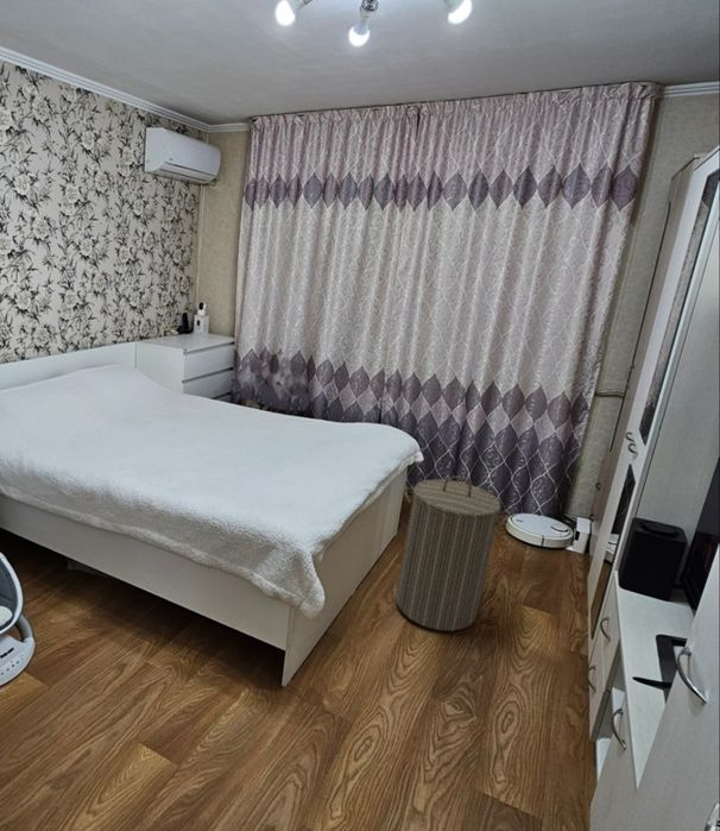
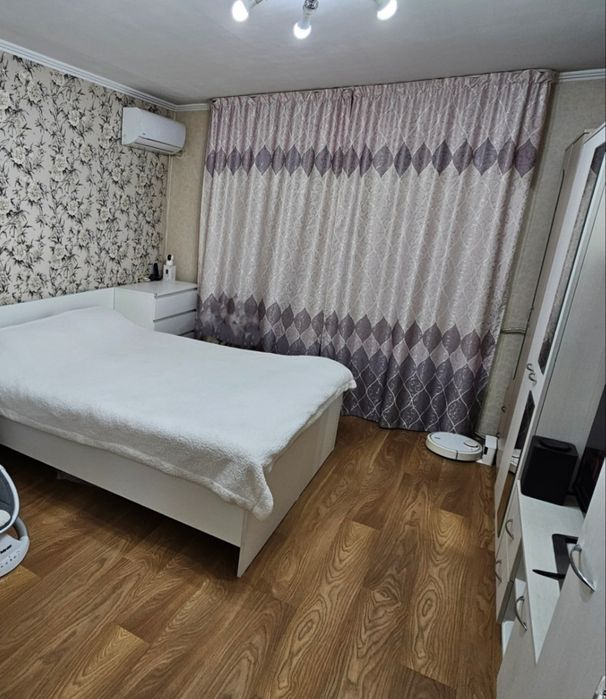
- laundry hamper (447, 543)
